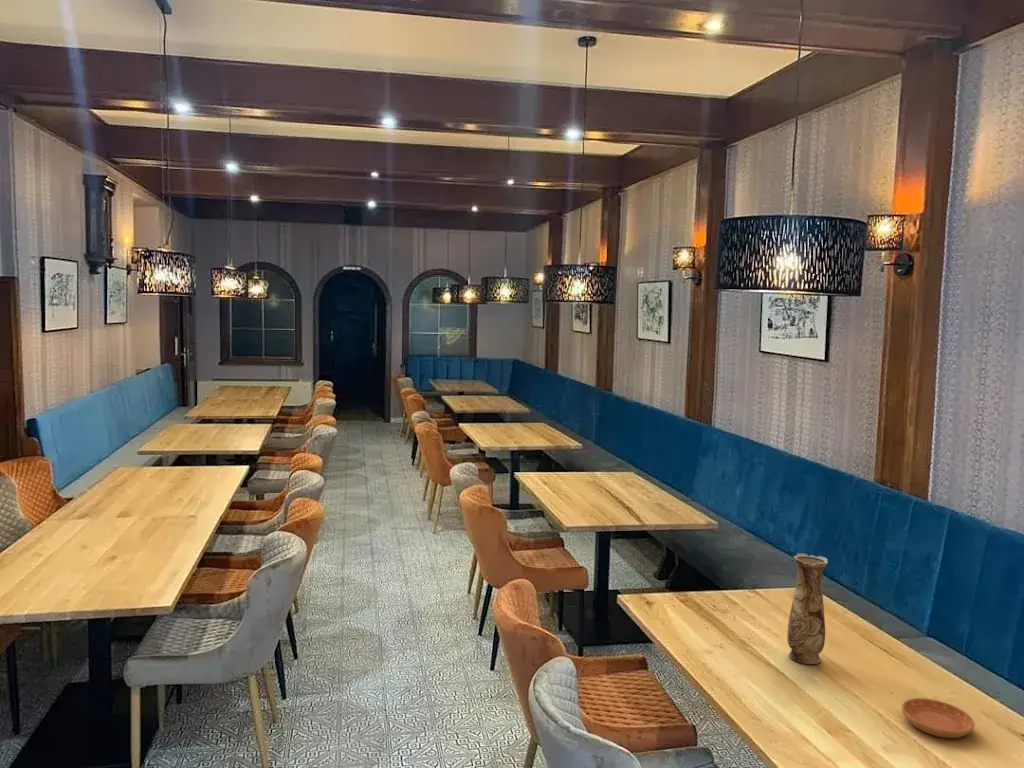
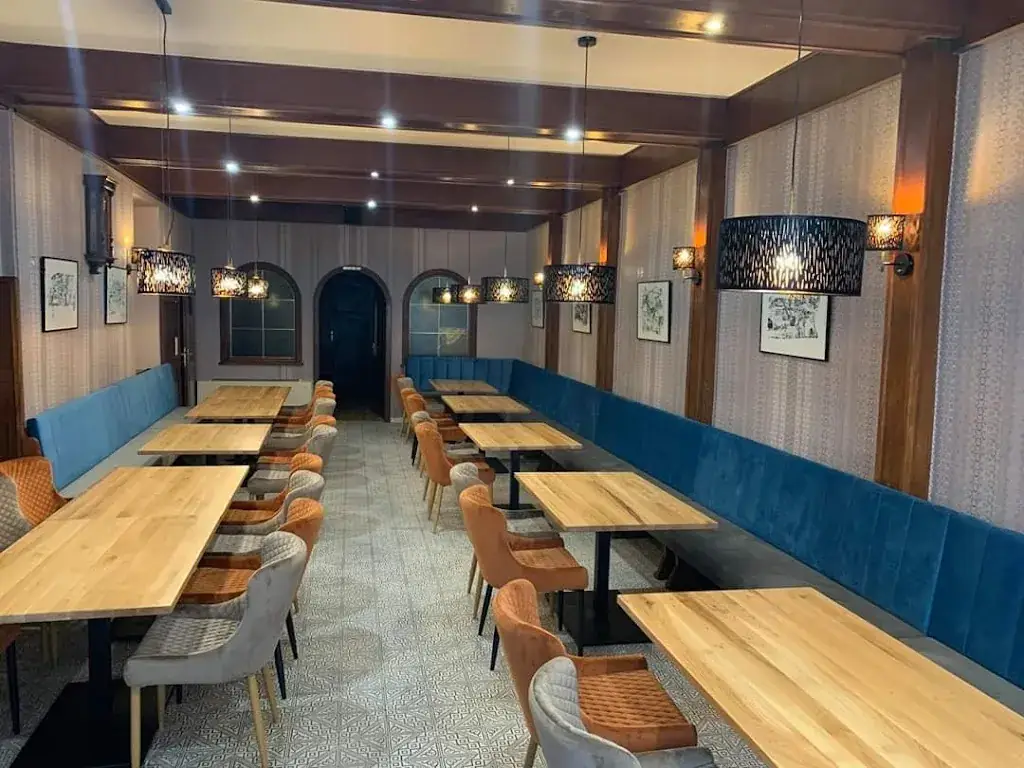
- saucer (937, 719)
- vase (807, 608)
